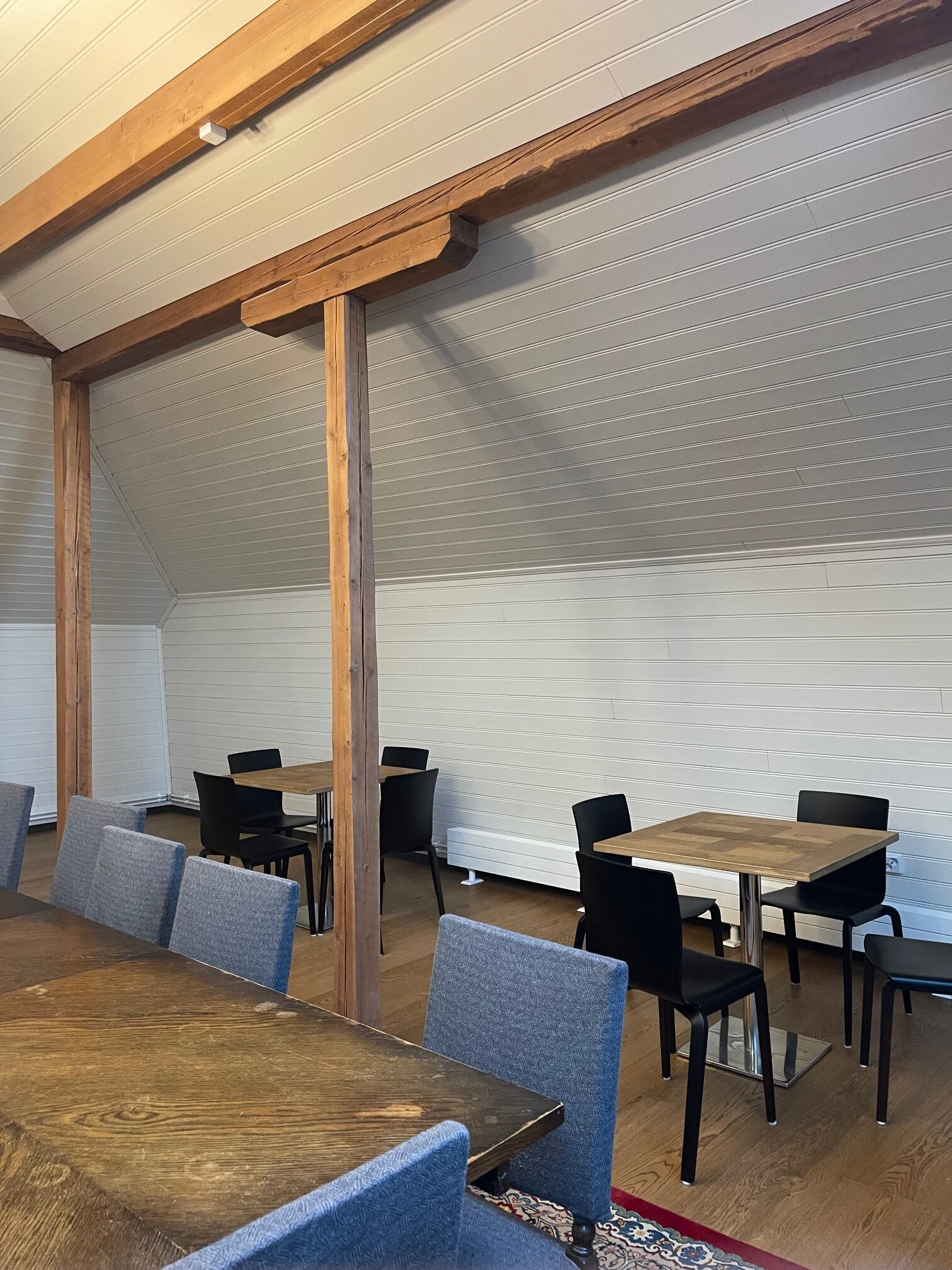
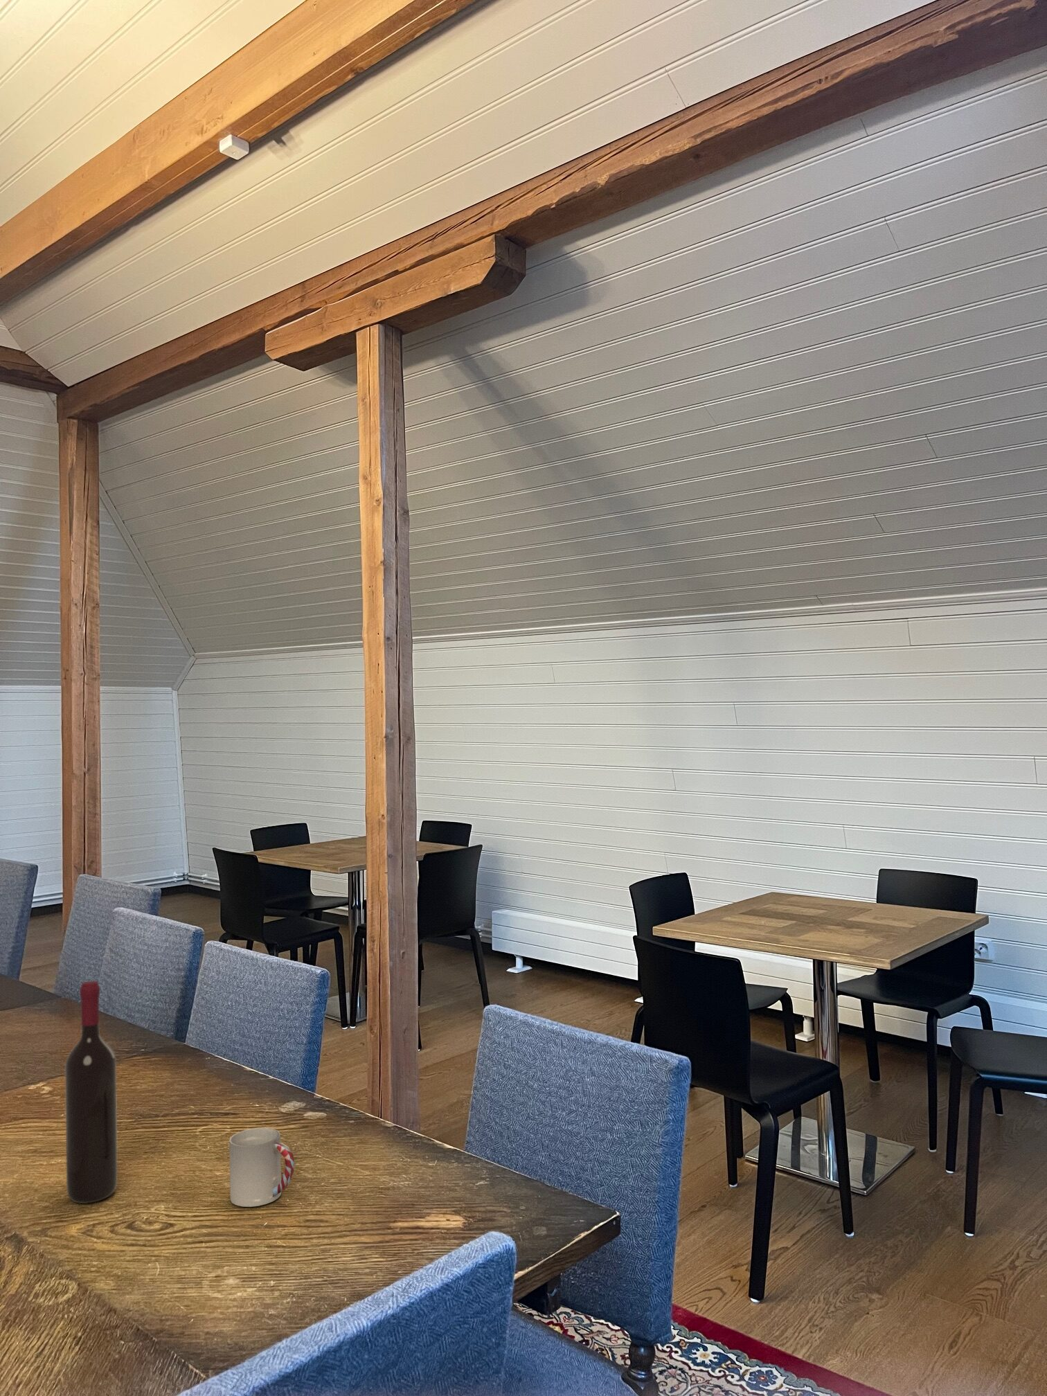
+ wine bottle (90, 1088)
+ cup (264, 1167)
